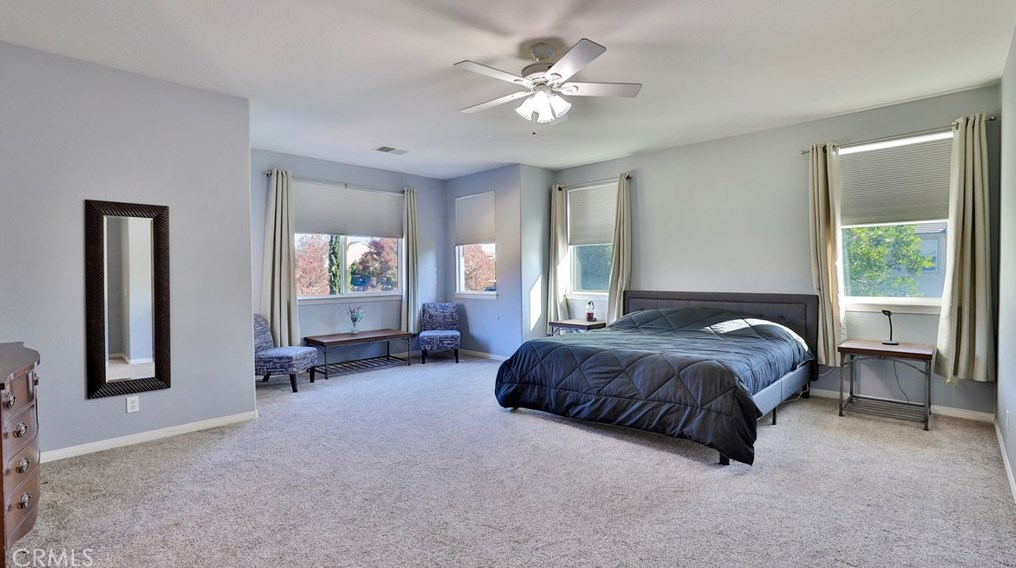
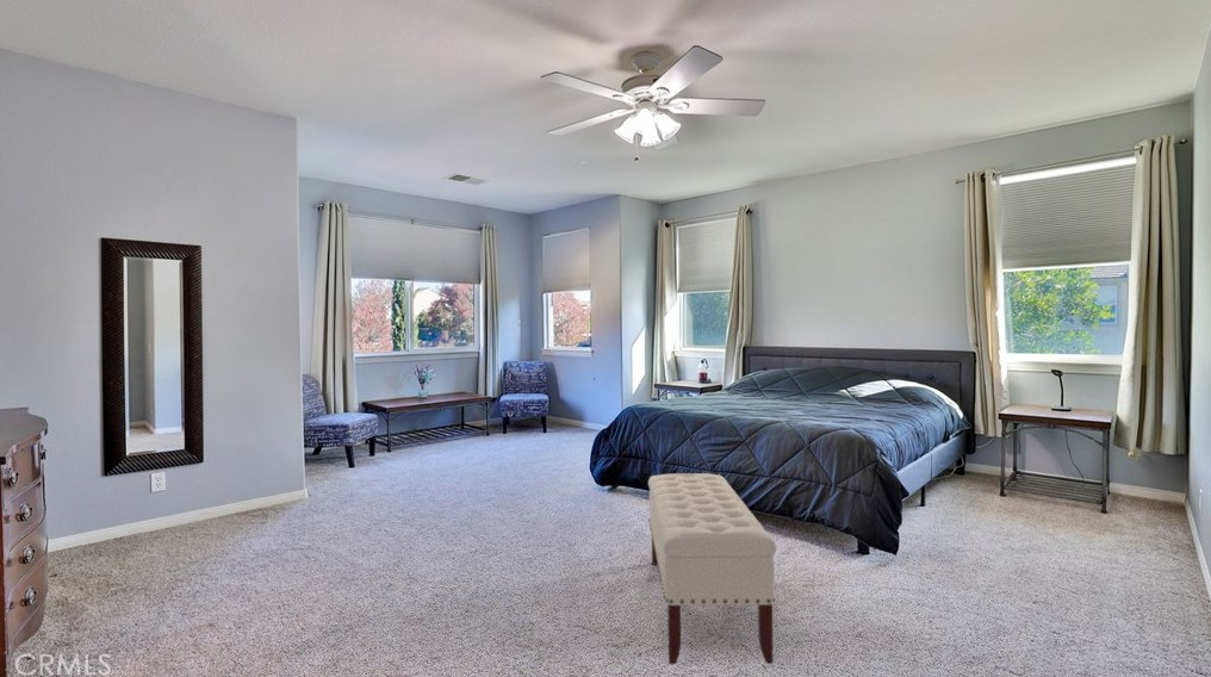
+ bench (701, 551)
